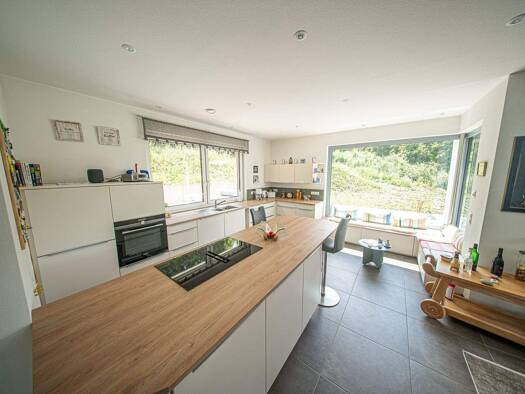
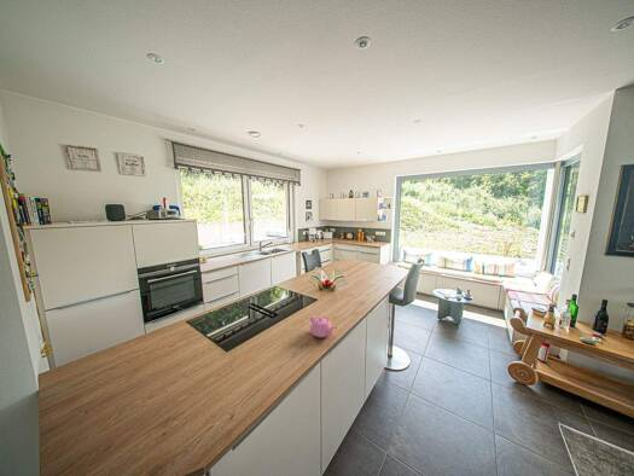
+ teapot (321, 325)
